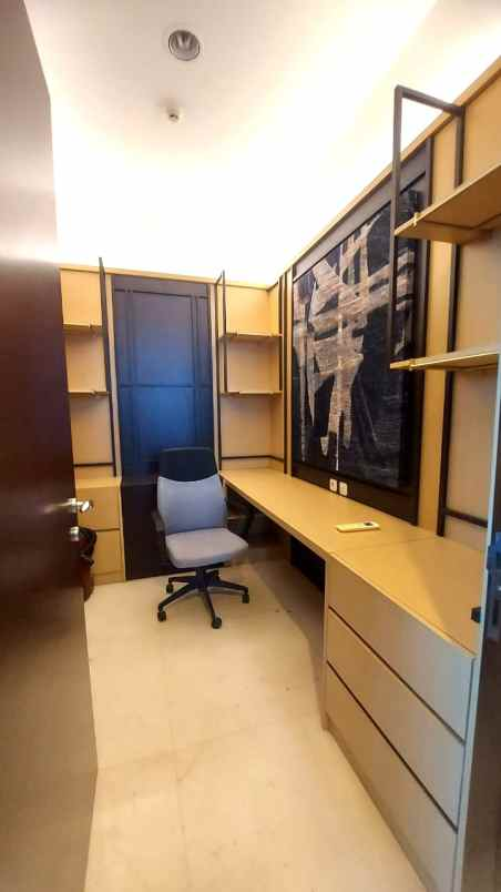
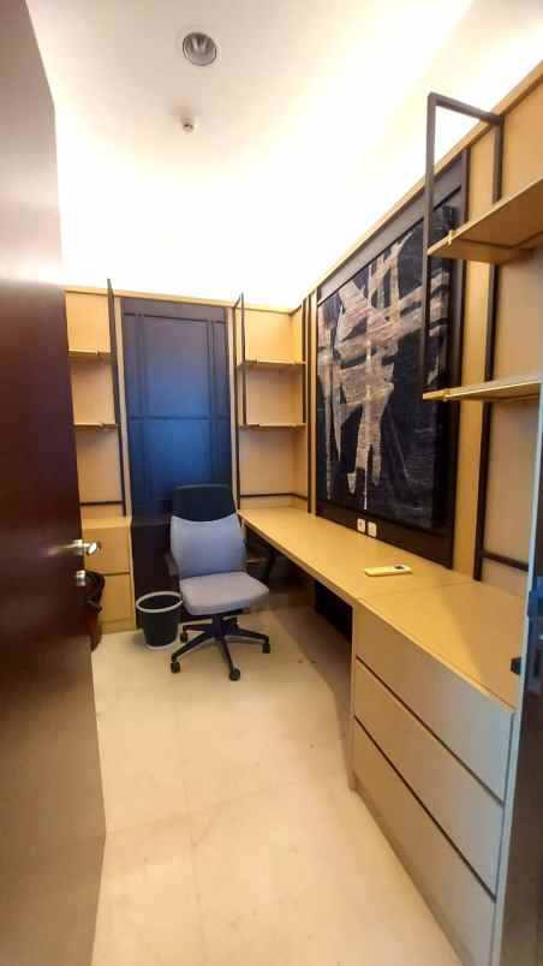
+ wastebasket (160, 621)
